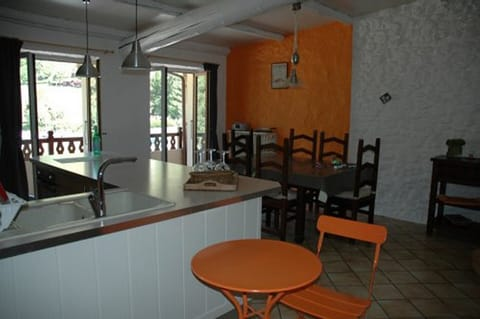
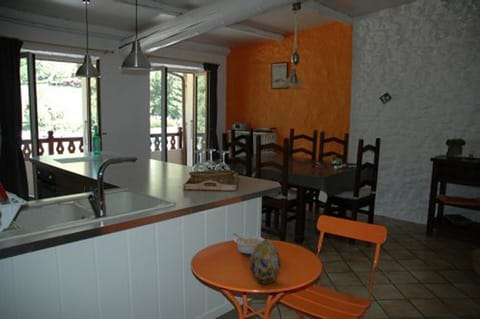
+ legume (248, 244)
+ decorative egg (265, 260)
